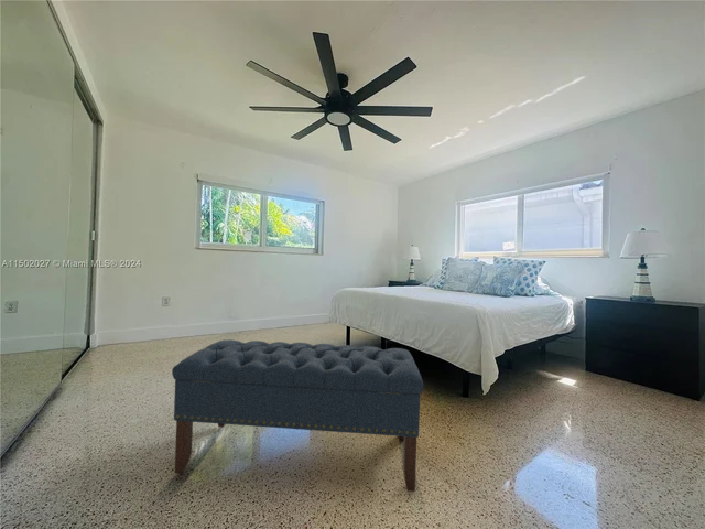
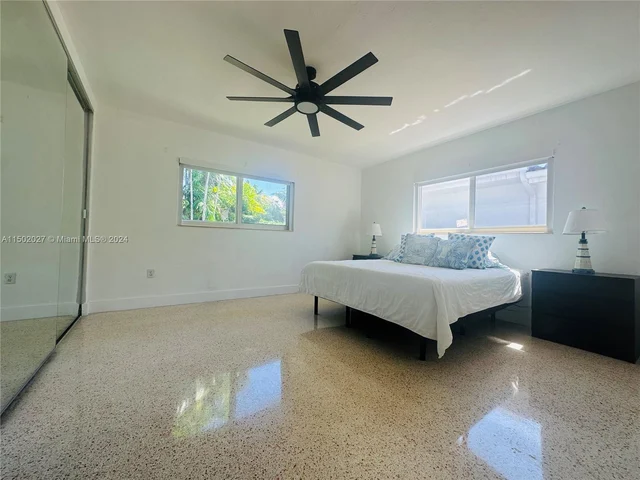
- bench (304, 401)
